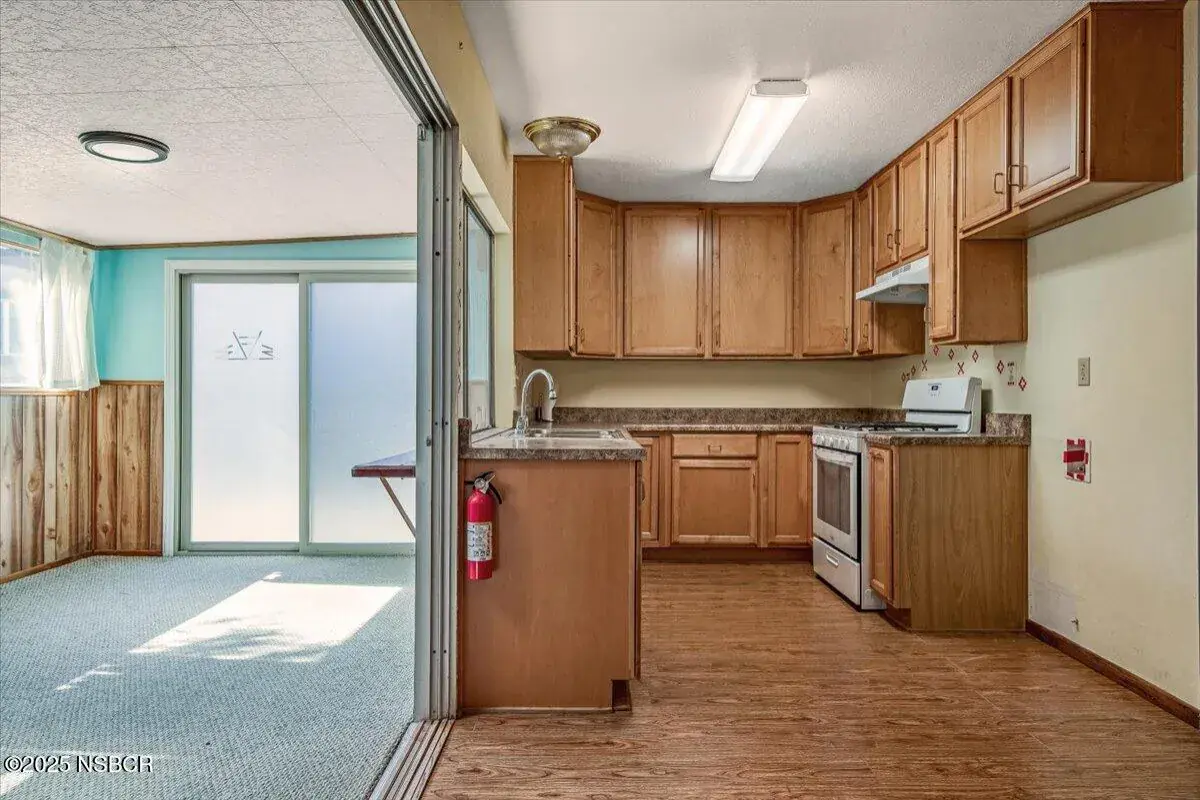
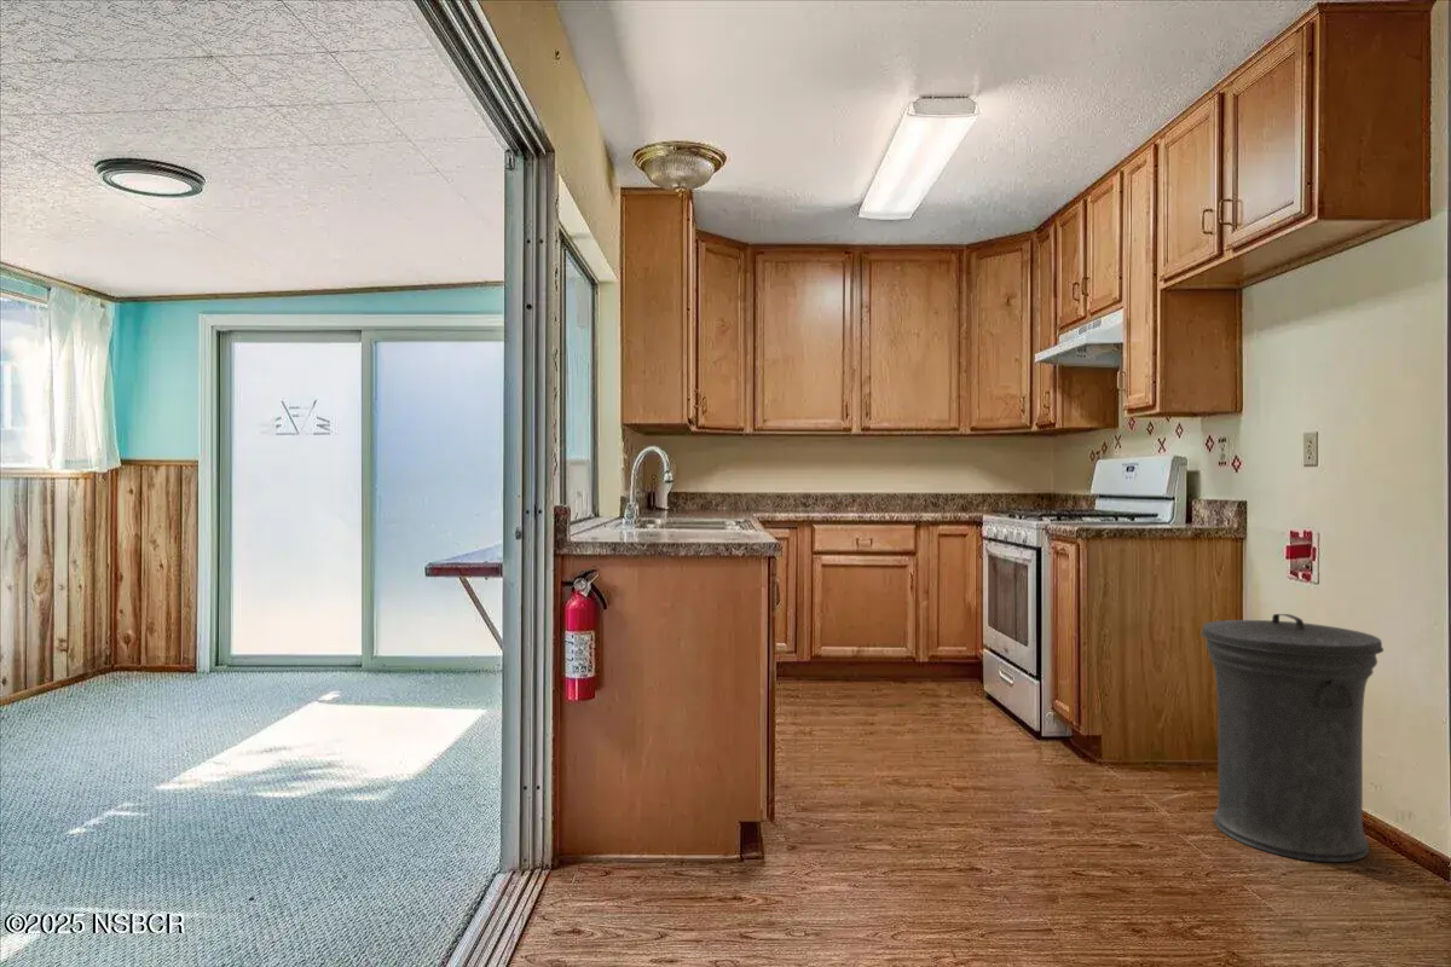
+ trash can (1287, 724)
